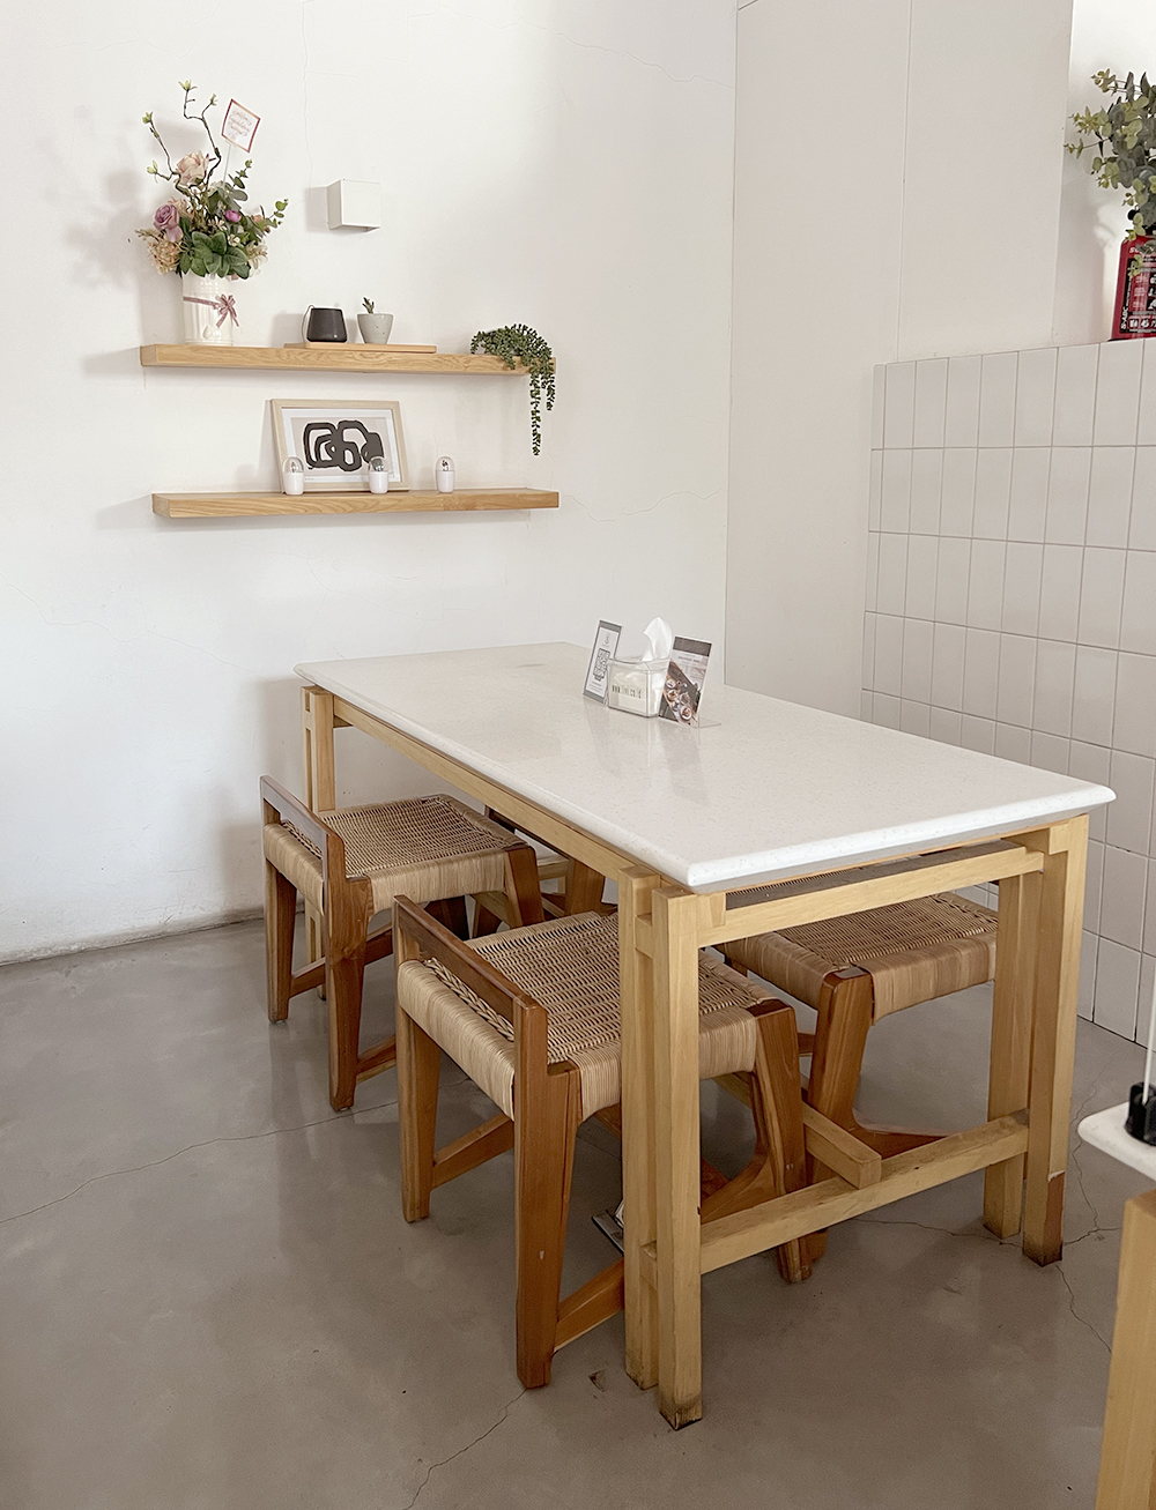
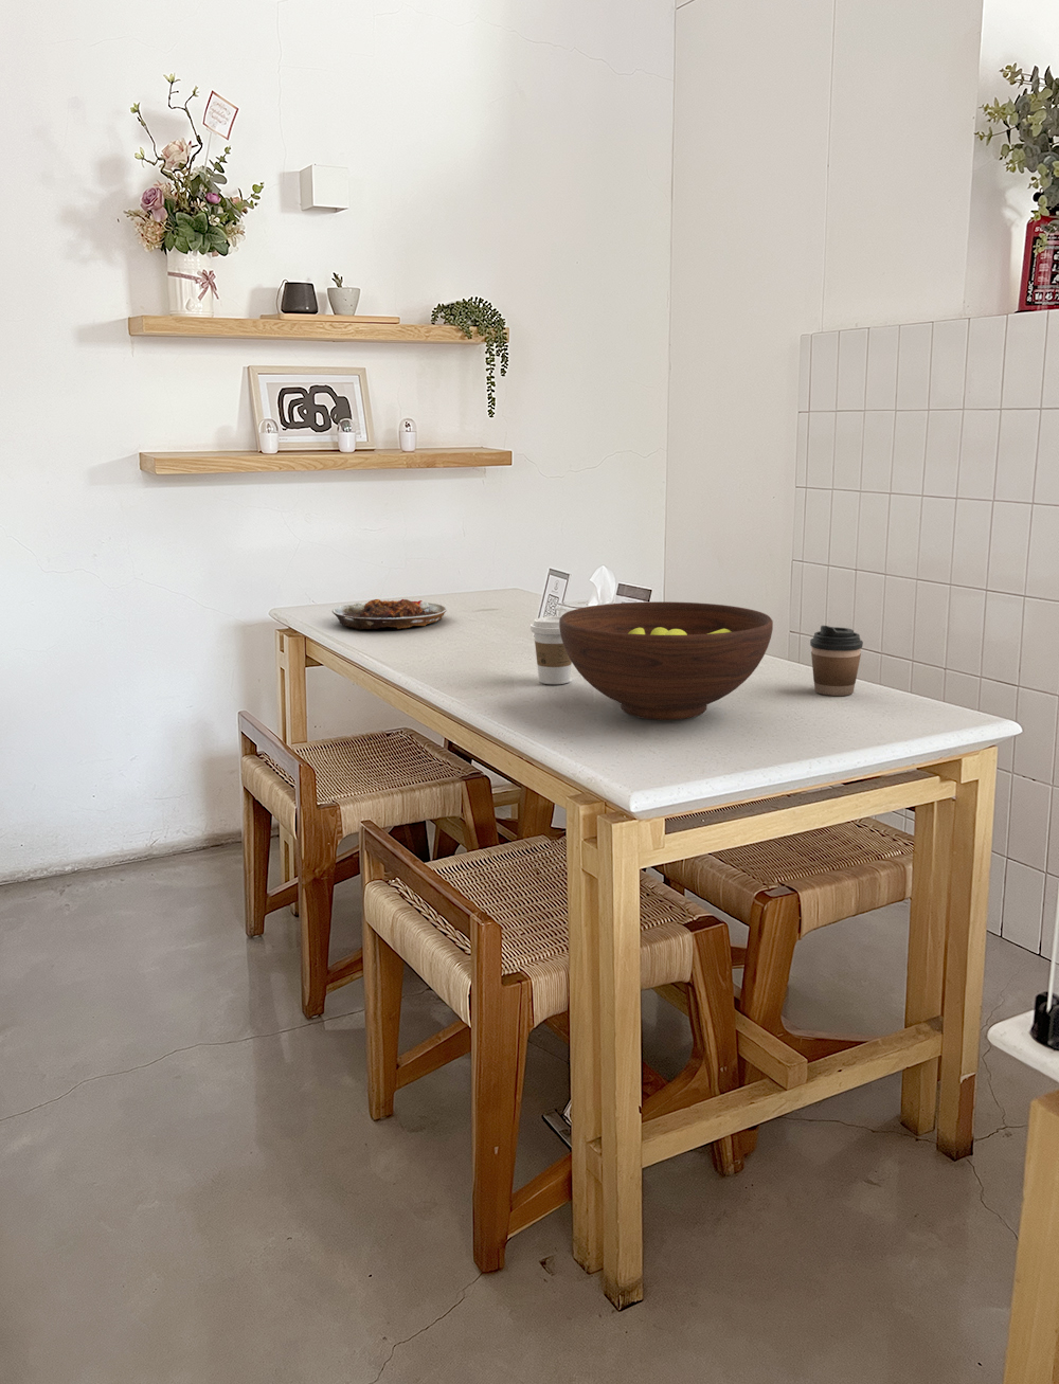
+ plate (389, 610)
+ coffee cup (835, 658)
+ fruit bowl (664, 665)
+ coffee cup (554, 649)
